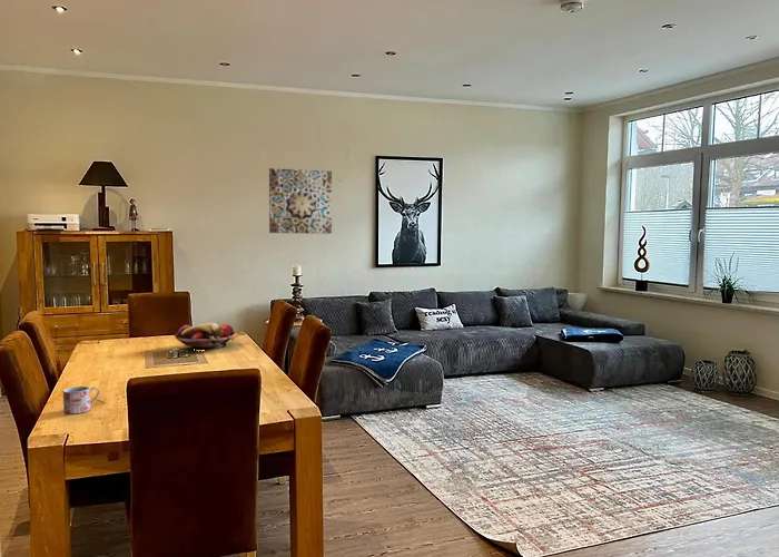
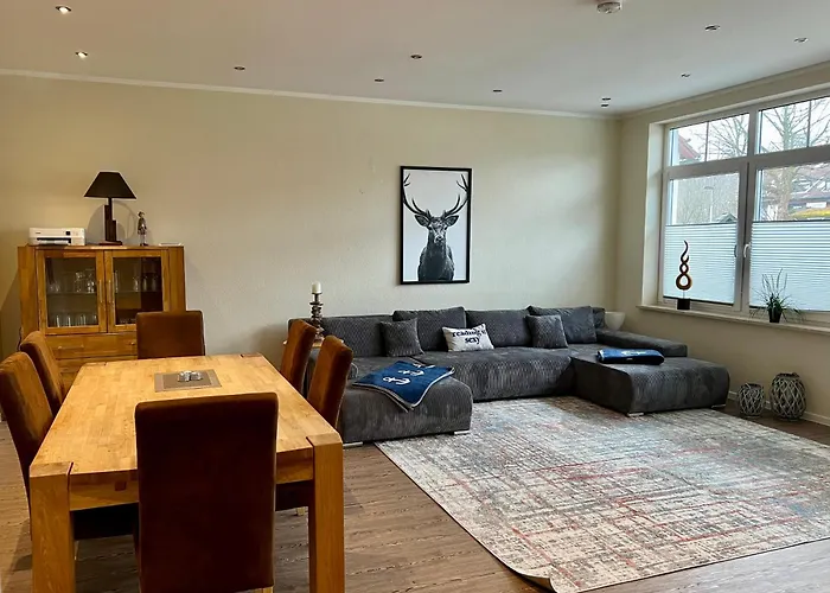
- fruit basket (207, 334)
- mug (81, 399)
- wall art (300, 202)
